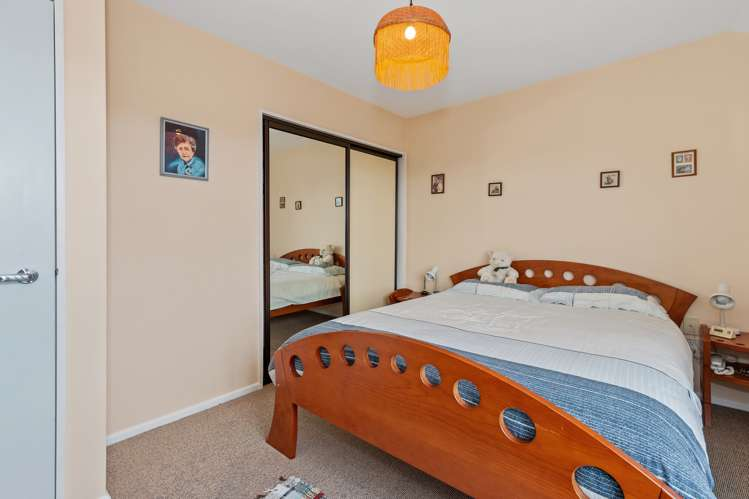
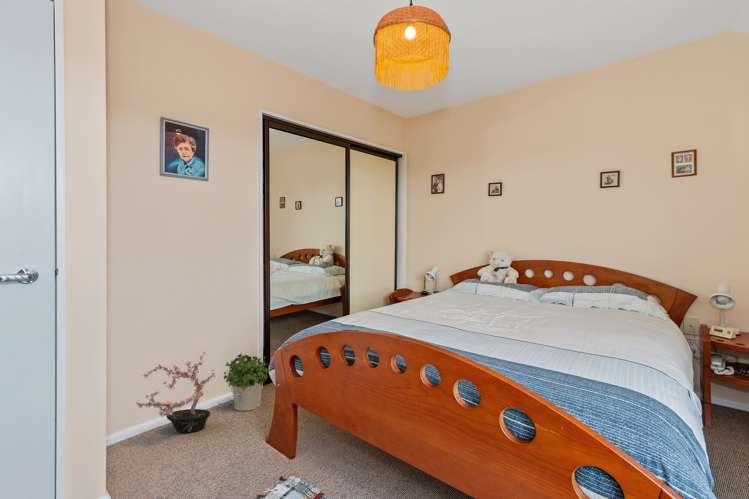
+ potted plant (175, 401)
+ potted plant (246, 380)
